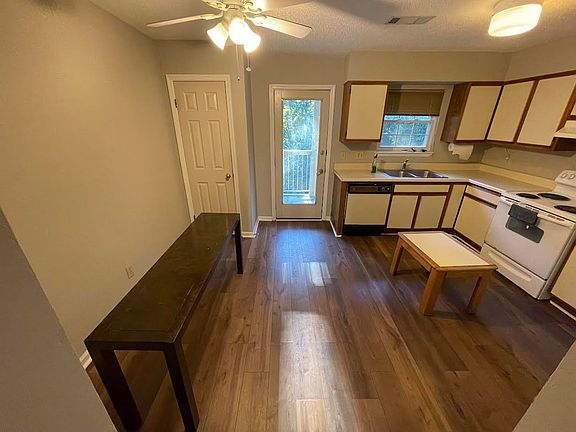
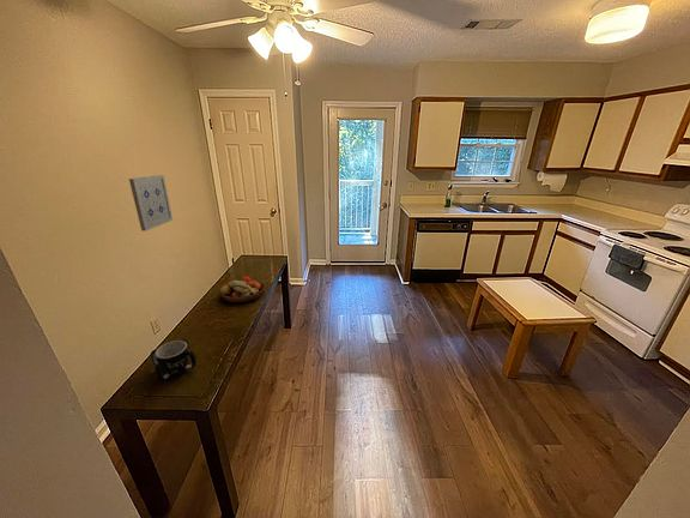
+ mug (174, 360)
+ fruit bowl (242, 287)
+ wall art (152, 201)
